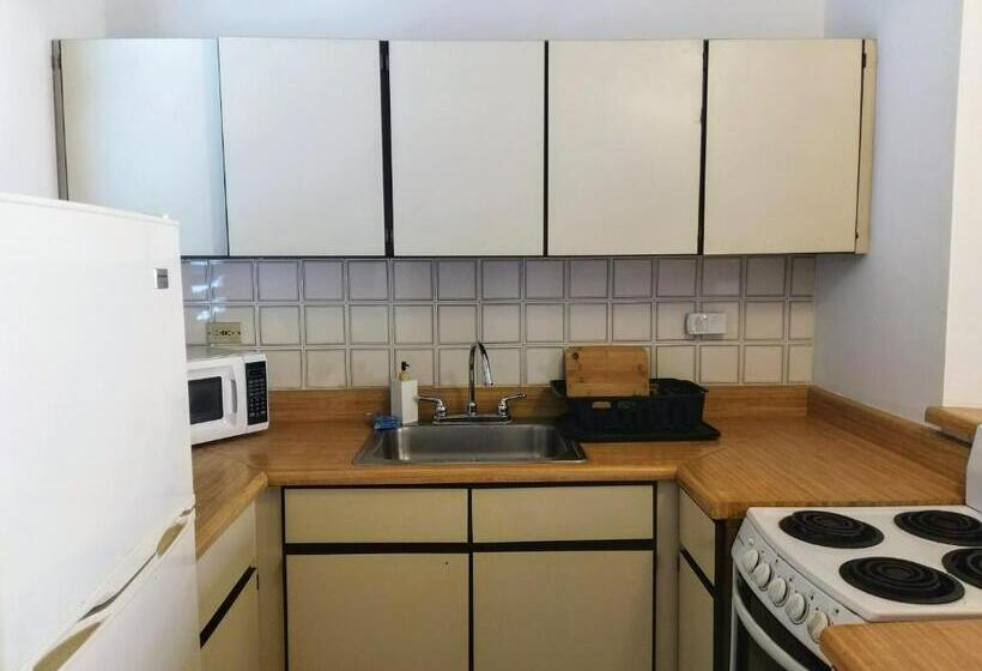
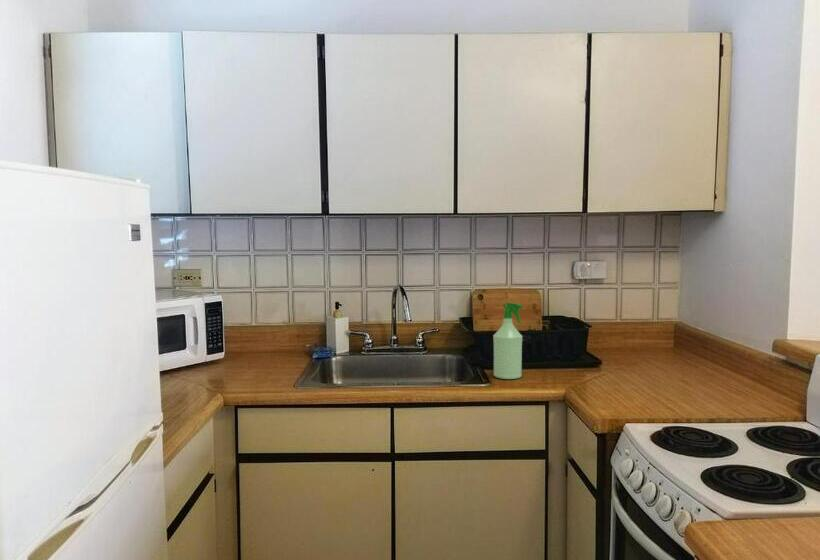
+ spray bottle (507, 339)
